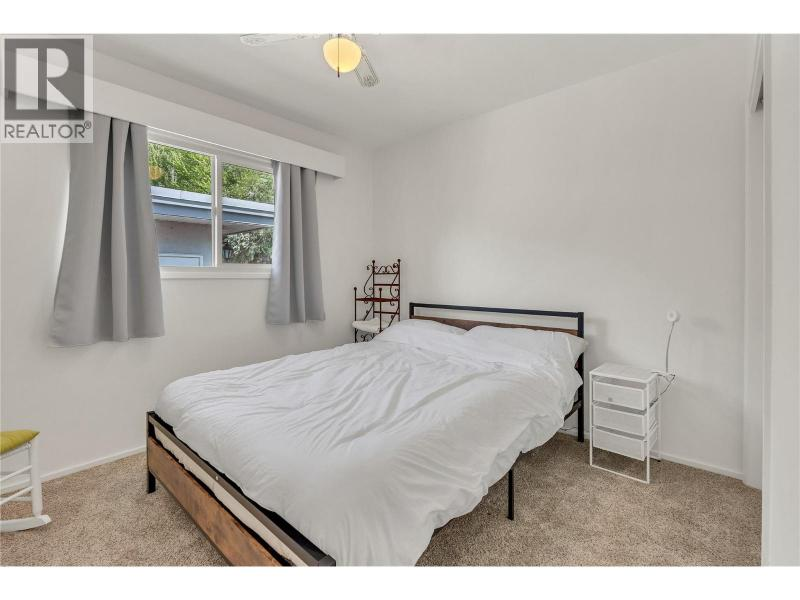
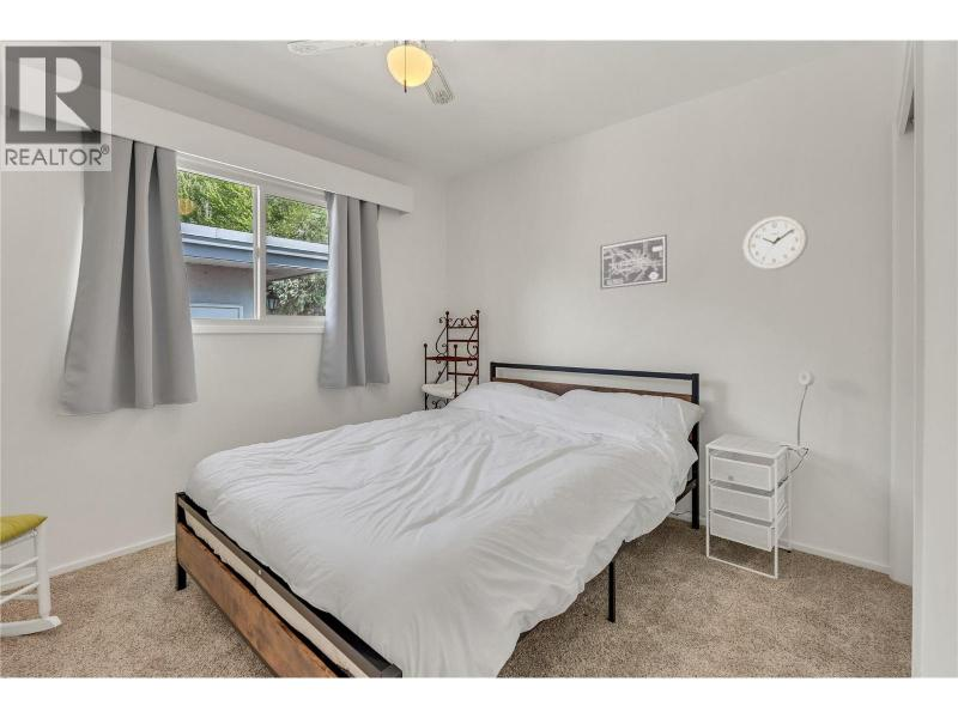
+ wall art (631, 262)
+ wall clock (774, 242)
